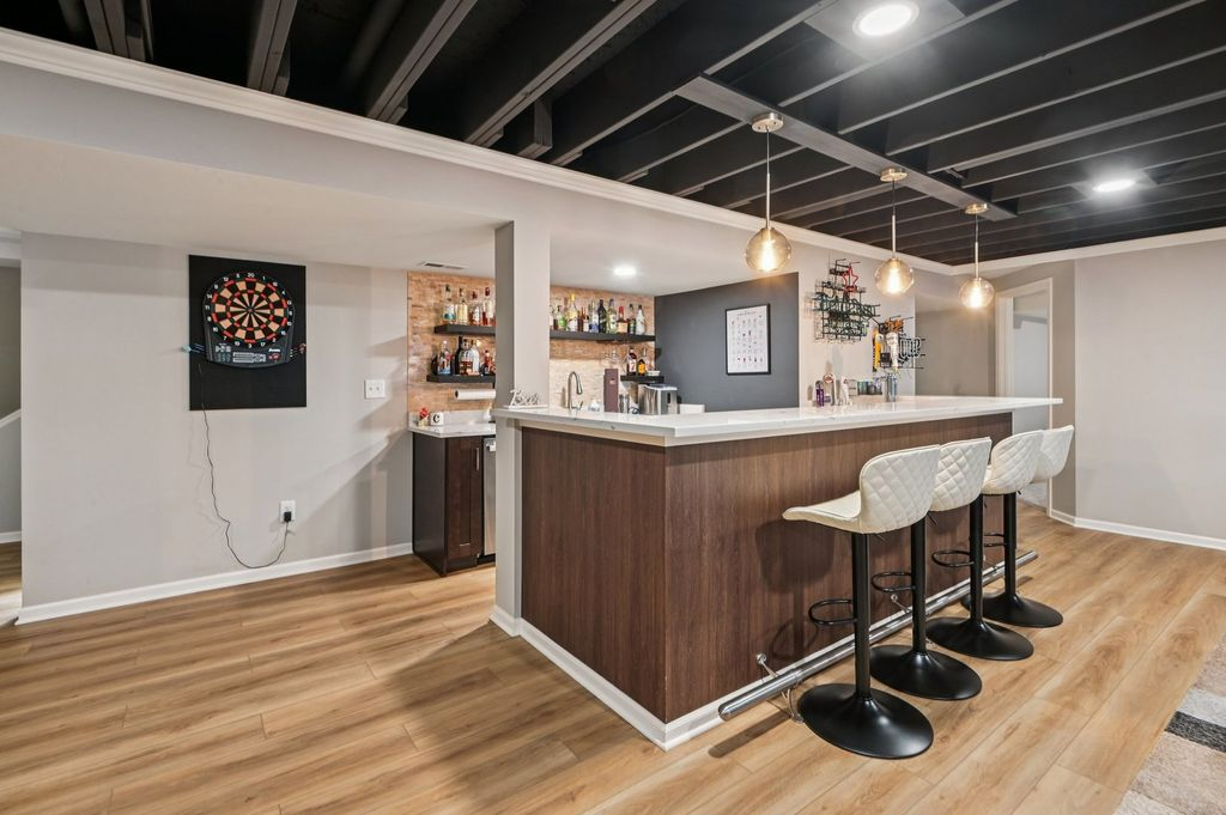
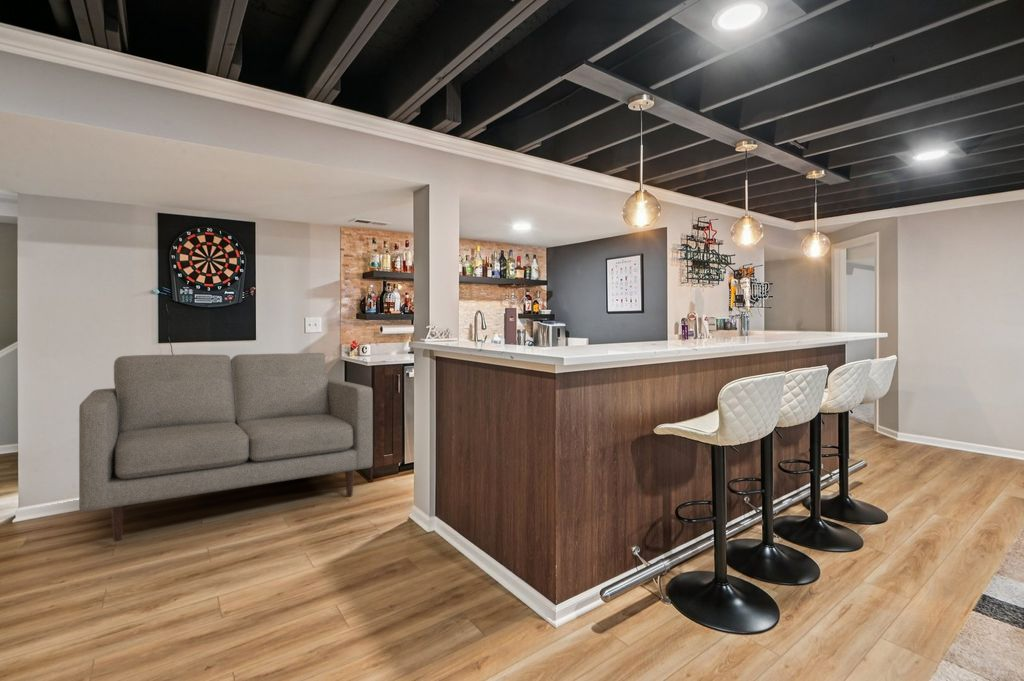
+ sofa (237, 428)
